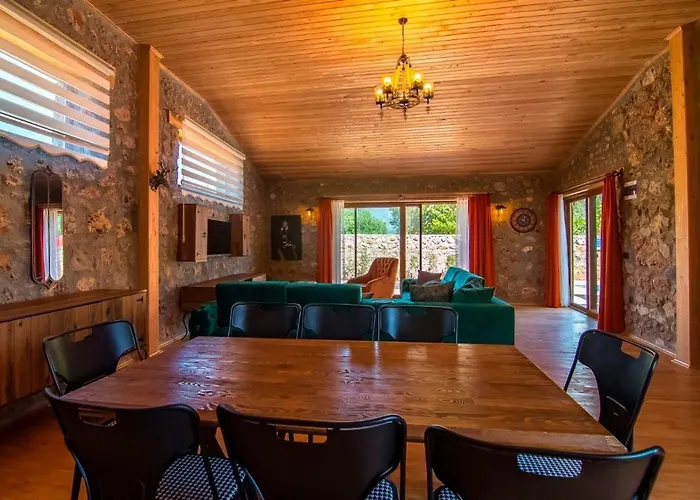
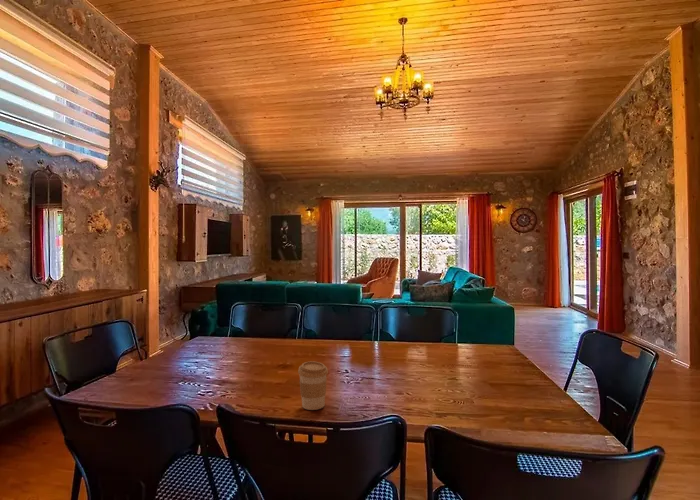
+ coffee cup (313, 384)
